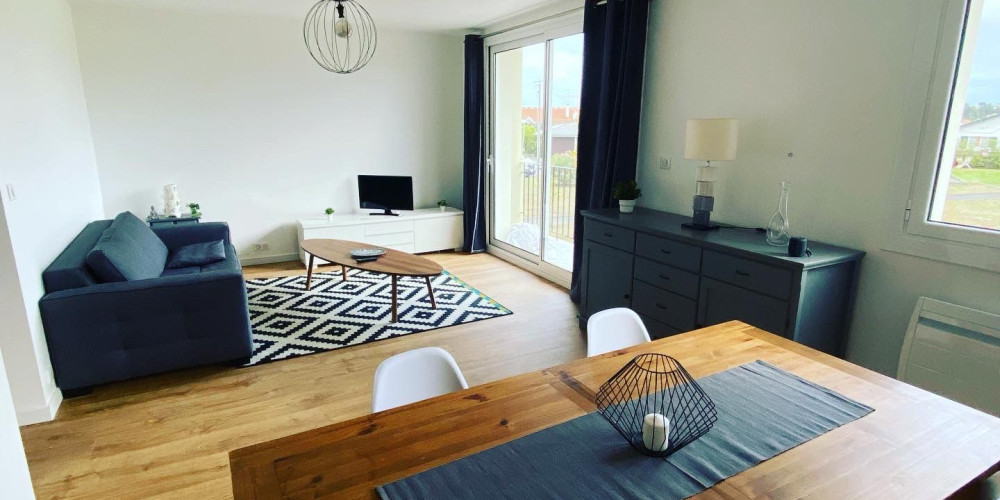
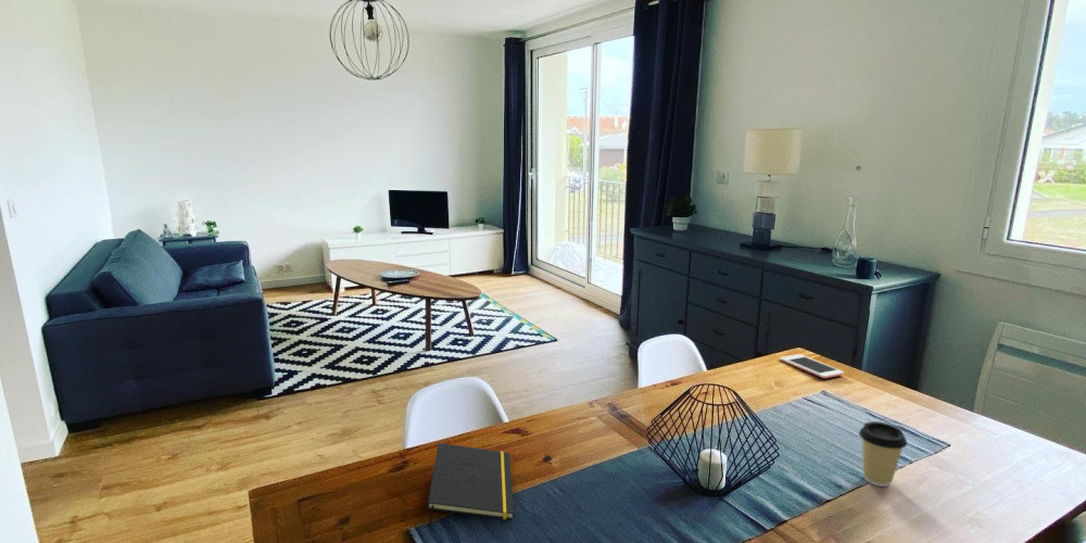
+ cell phone (810, 365)
+ notepad (472, 478)
+ coffee cup (880, 455)
